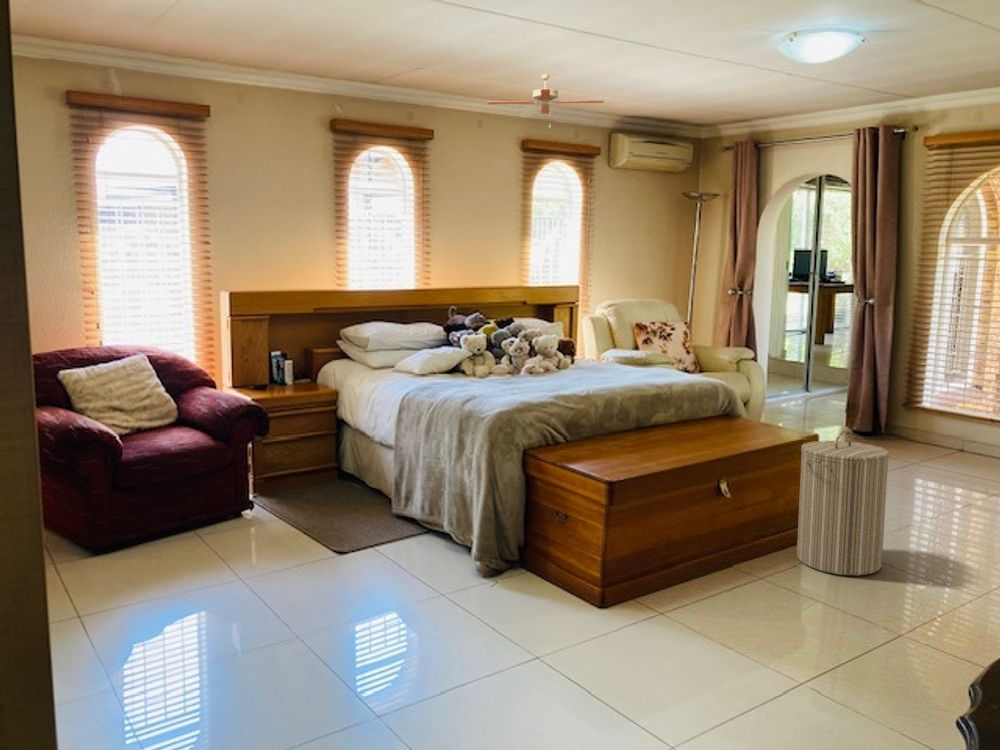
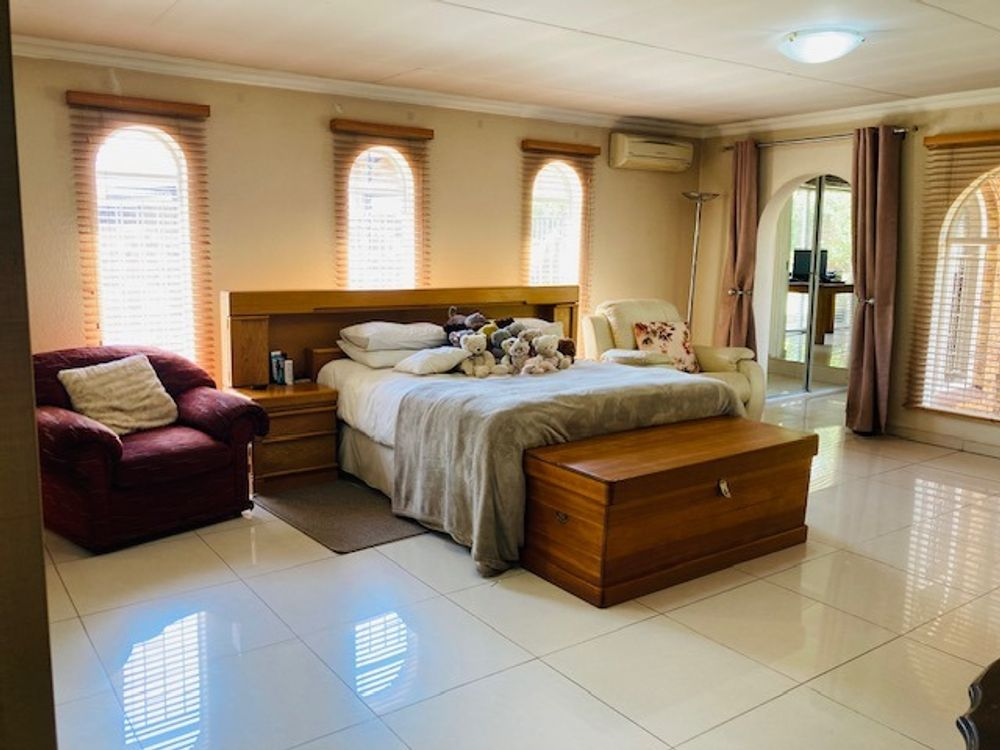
- ceiling fan (545, 101)
- laundry hamper (842, 496)
